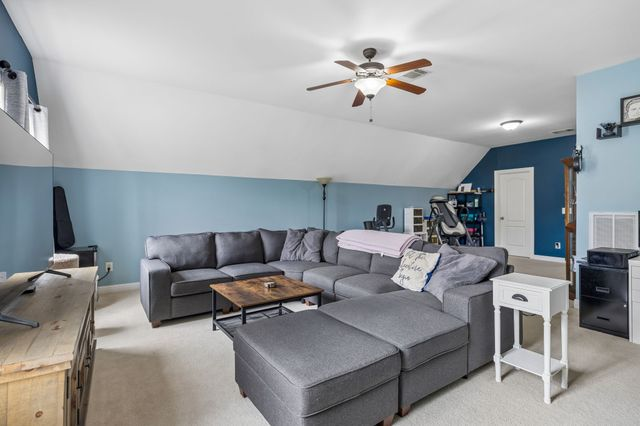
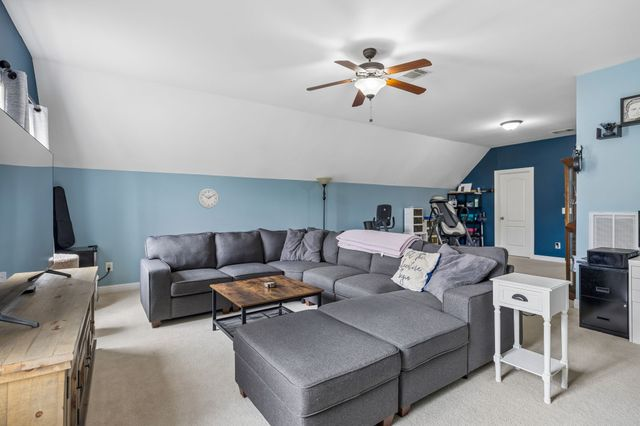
+ wall clock (208, 198)
